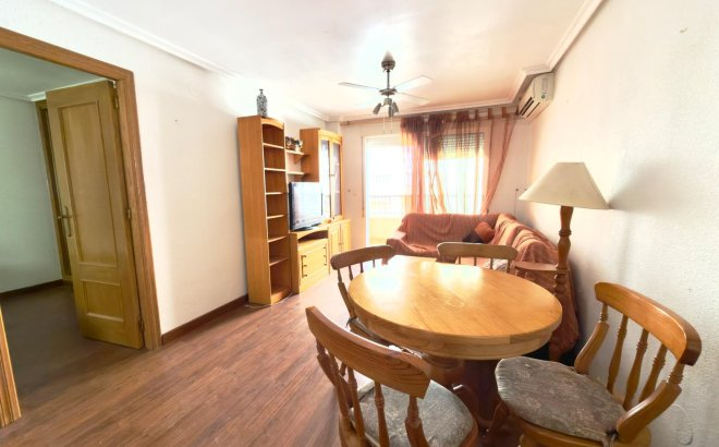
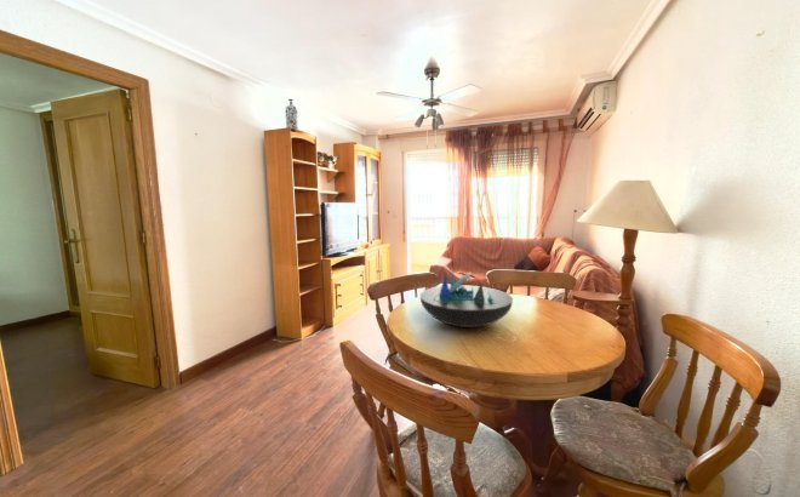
+ decorative bowl (464, 296)
